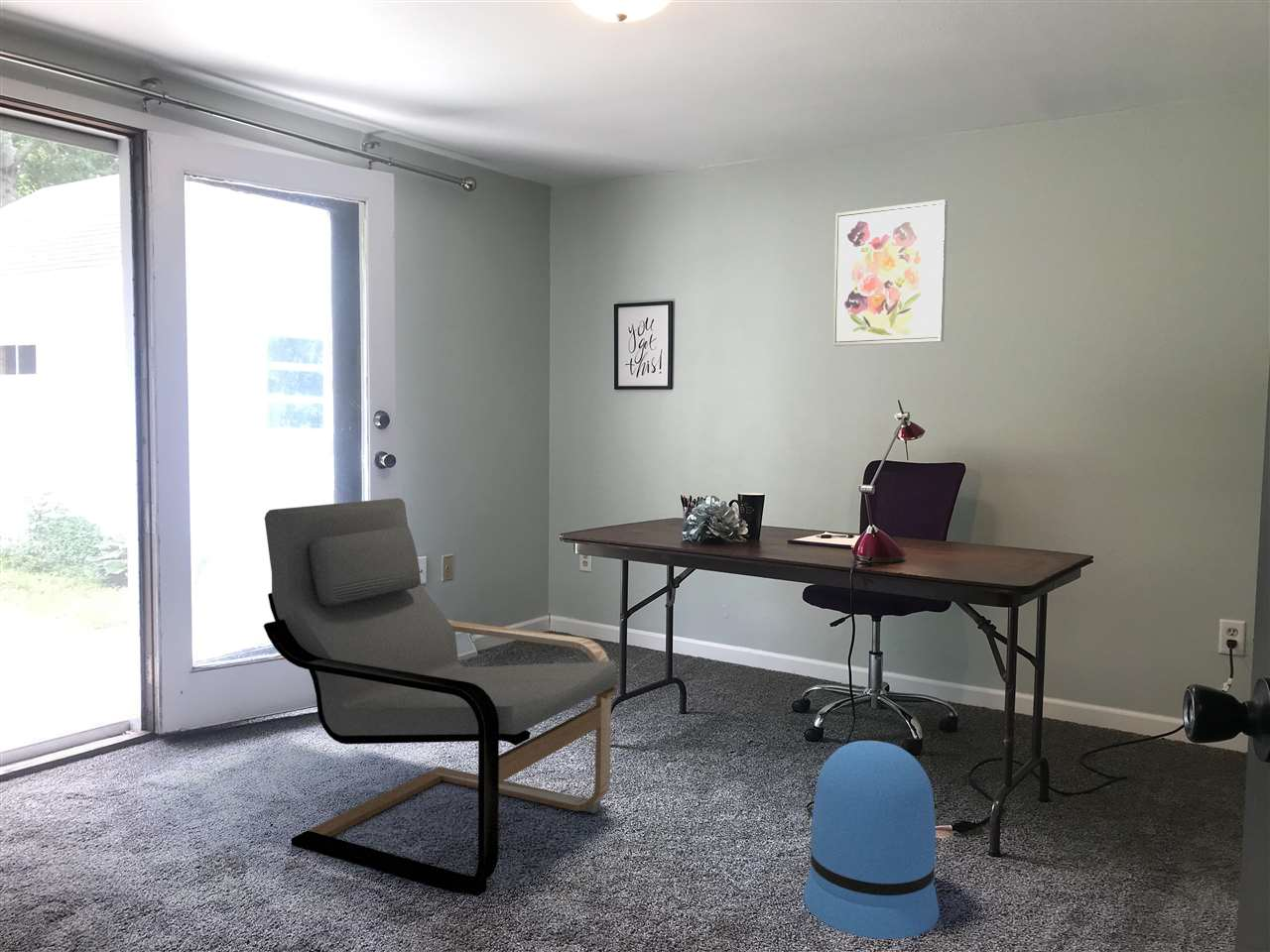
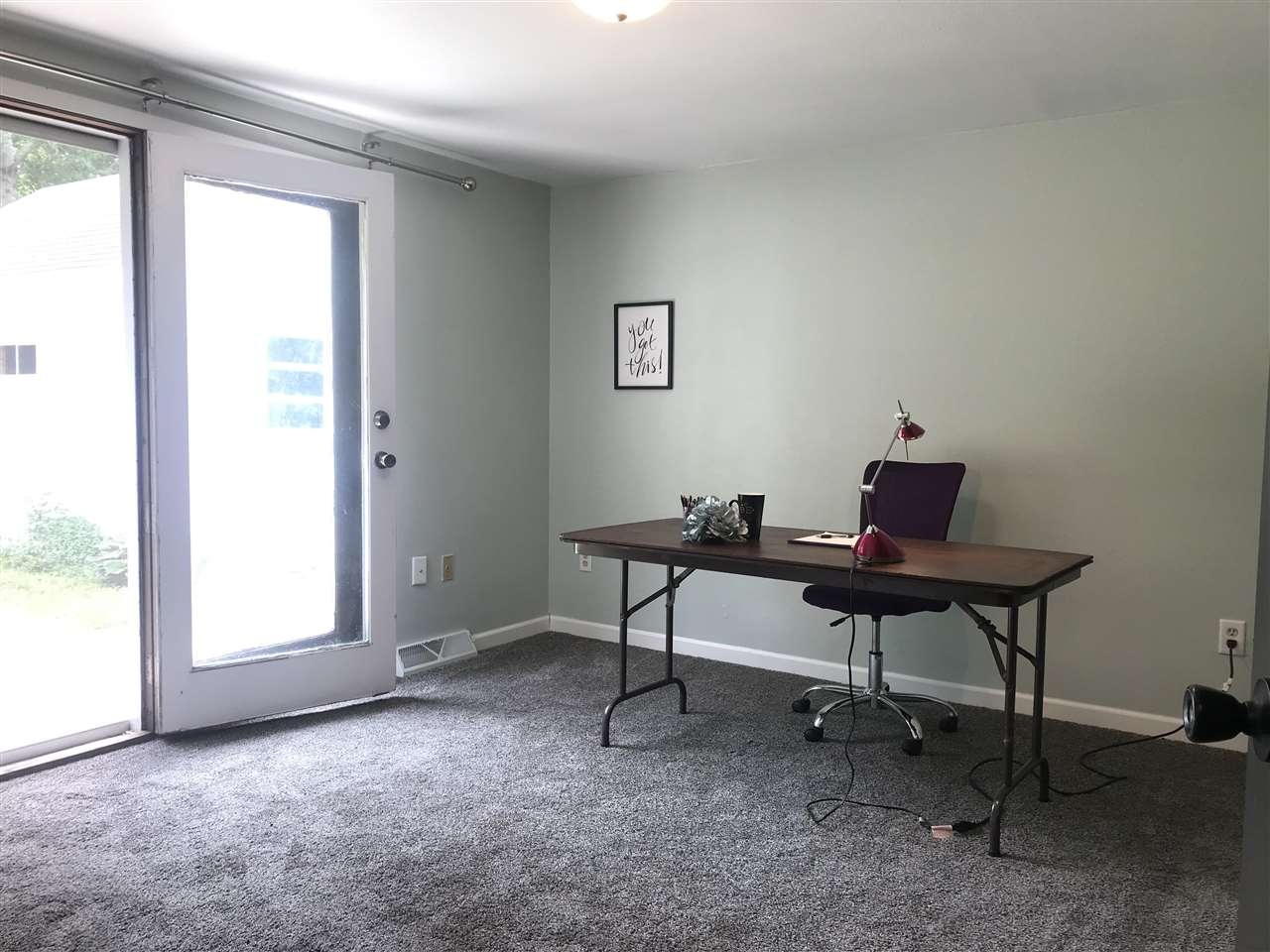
- sun visor (872, 823)
- wall art (888, 276)
- armchair (444, 667)
